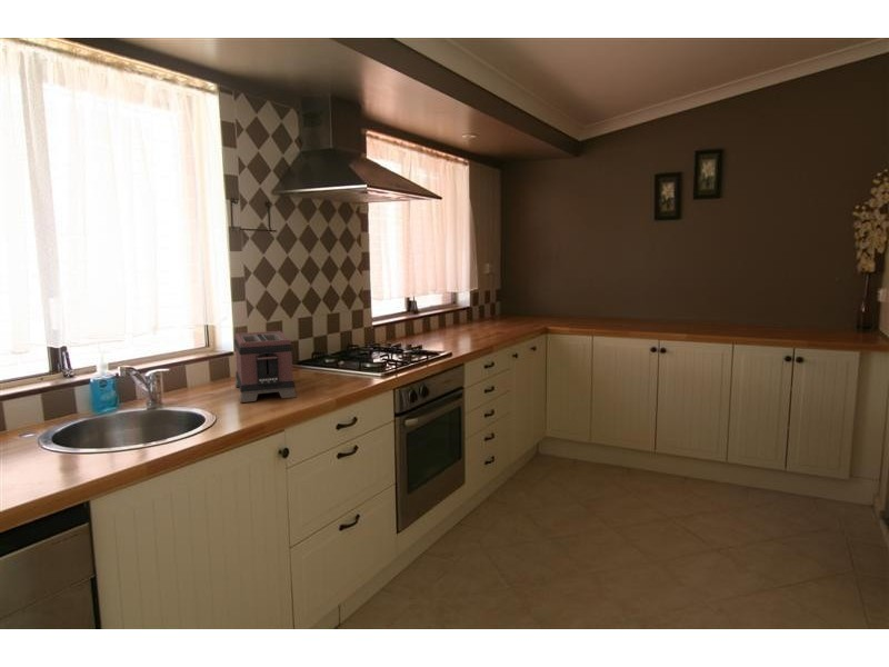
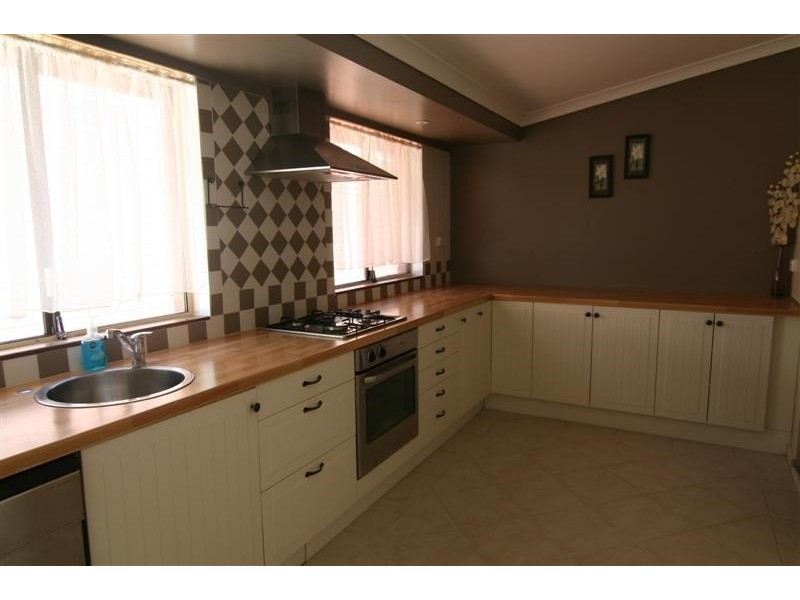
- toaster (263, 364)
